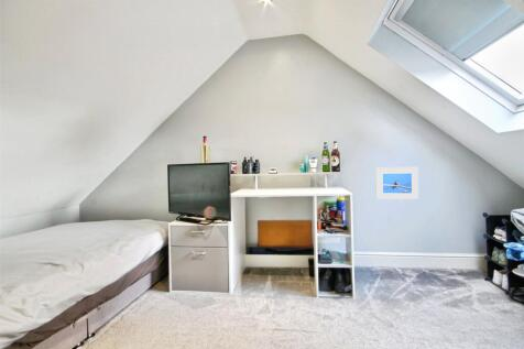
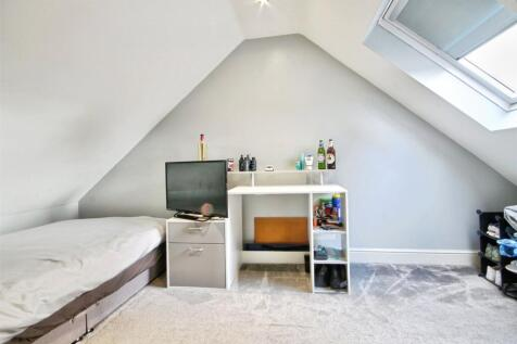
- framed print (396, 183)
